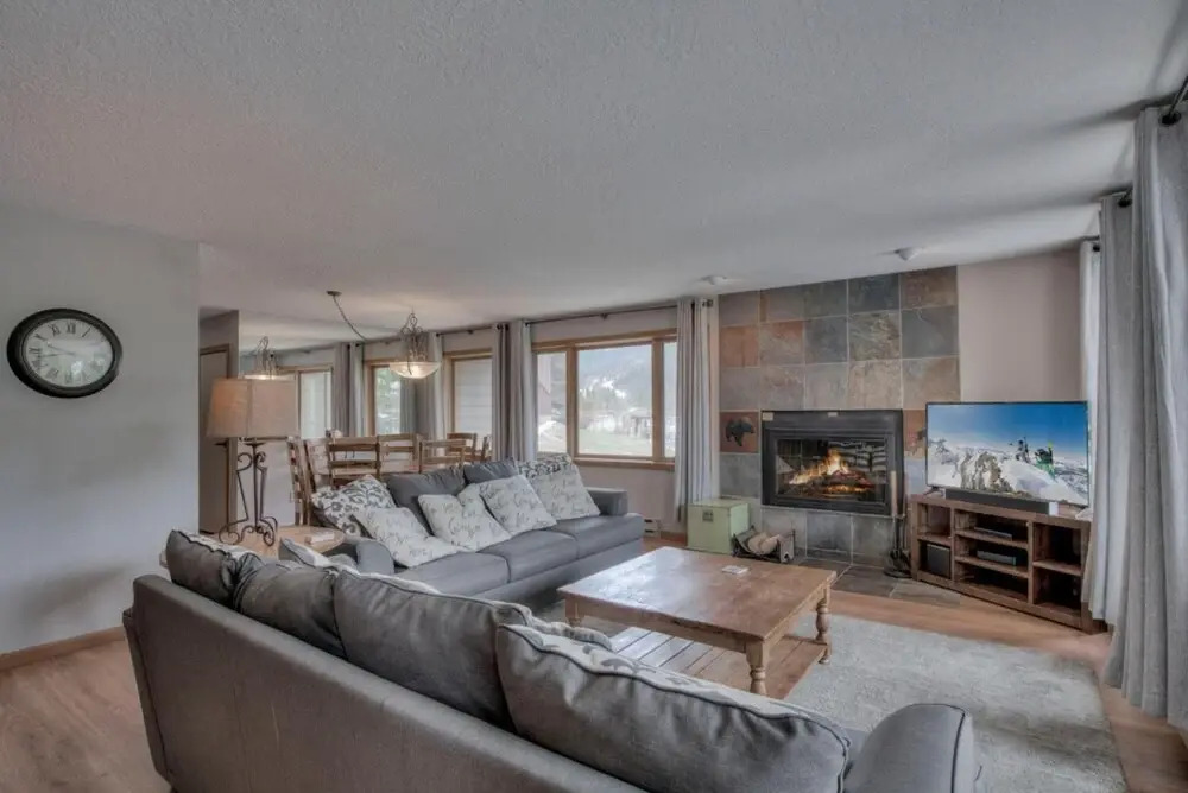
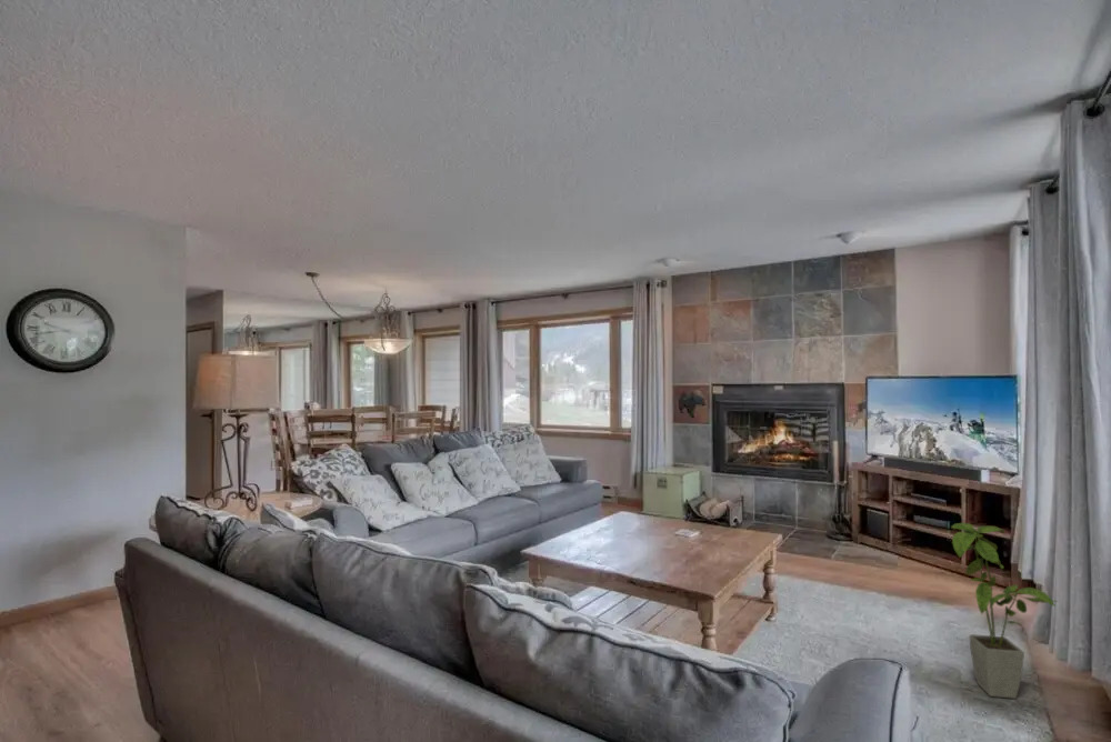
+ house plant (992, 612)
